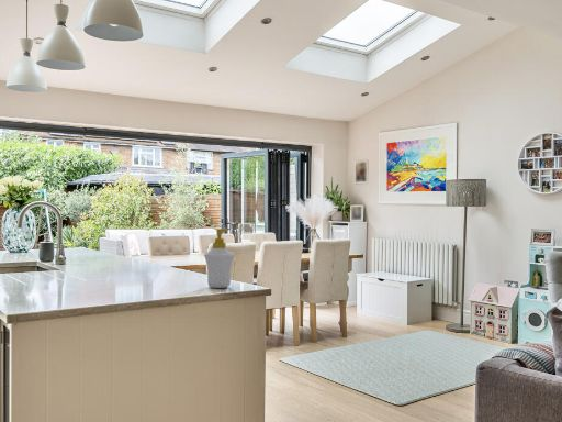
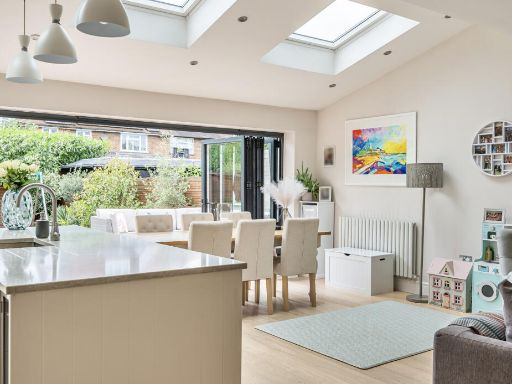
- soap bottle (218, 257)
